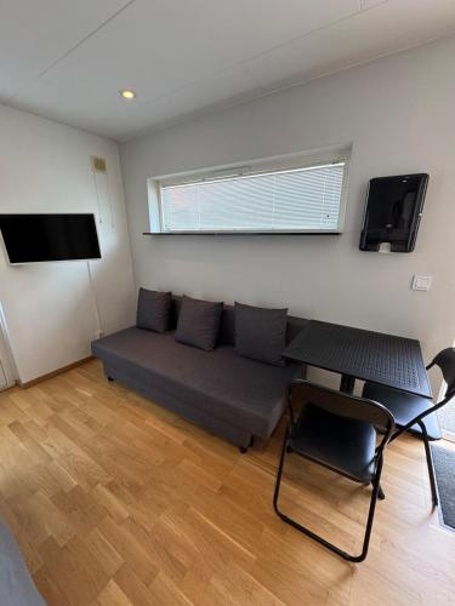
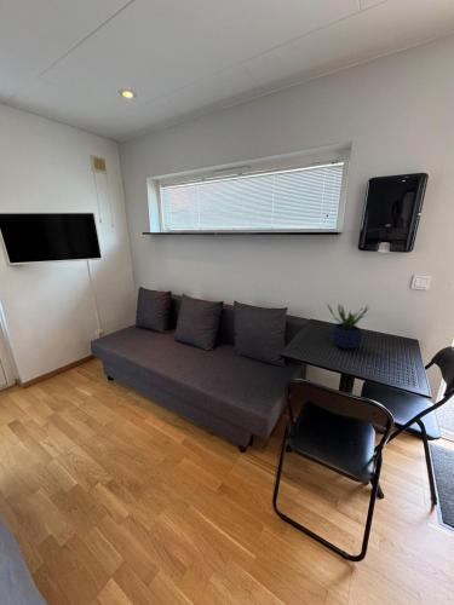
+ potted plant (345, 323)
